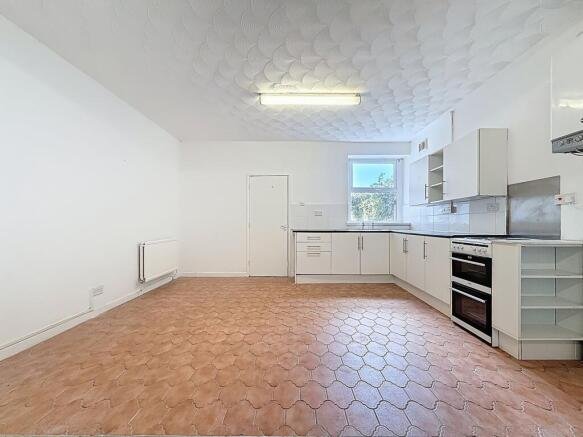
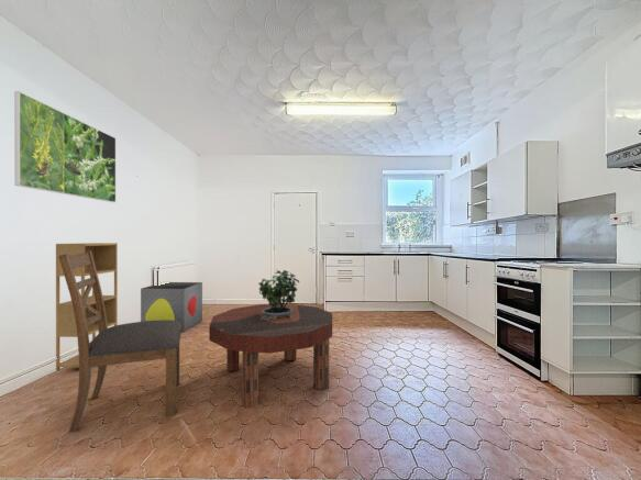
+ potted plant (278, 290)
+ shelving unit (88, 302)
+ coffee table (273, 346)
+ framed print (75, 157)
+ storage bin (173, 305)
+ chair (129, 328)
